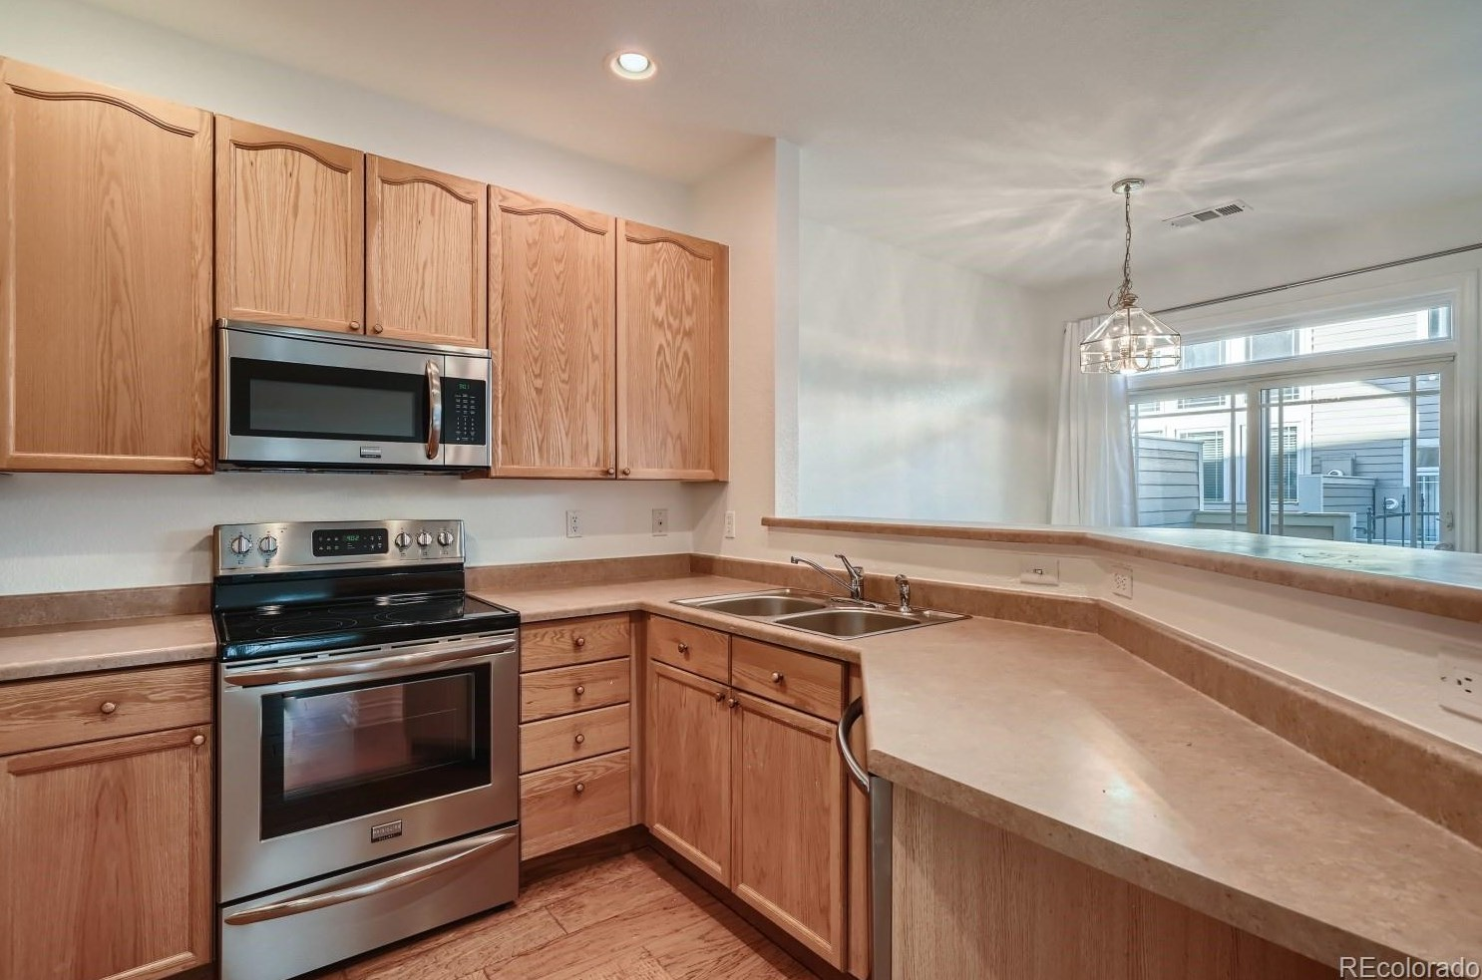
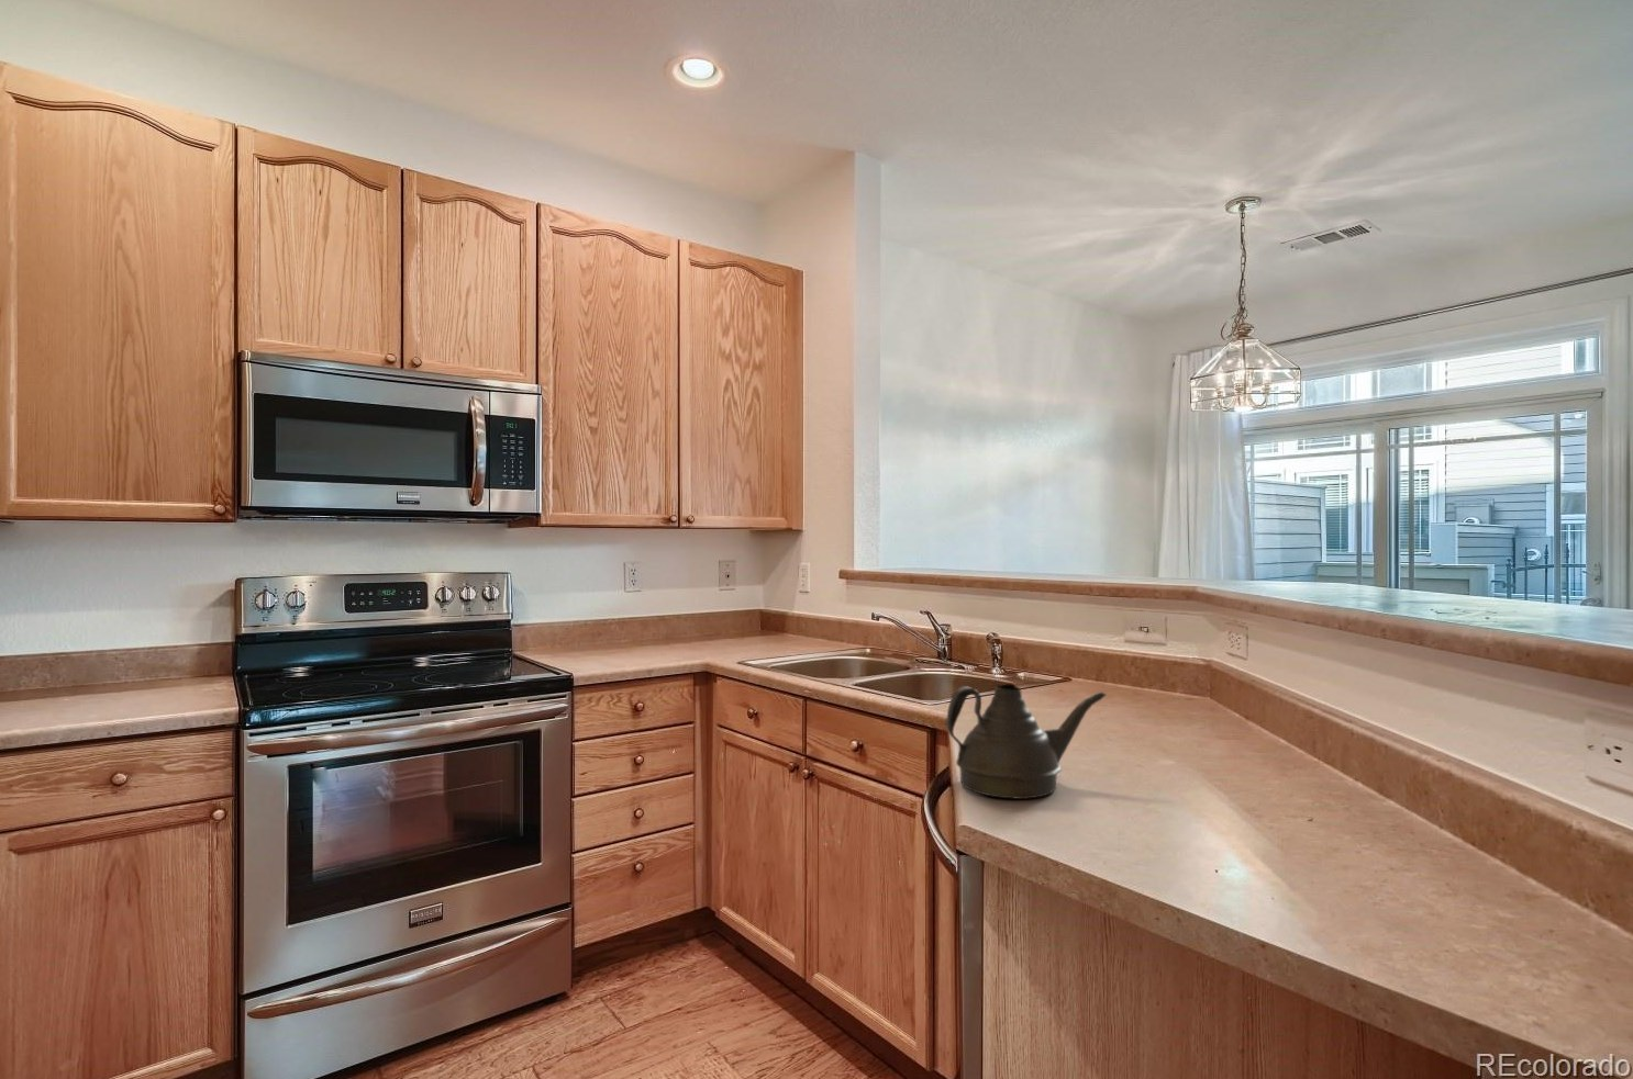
+ teapot (1028, 736)
